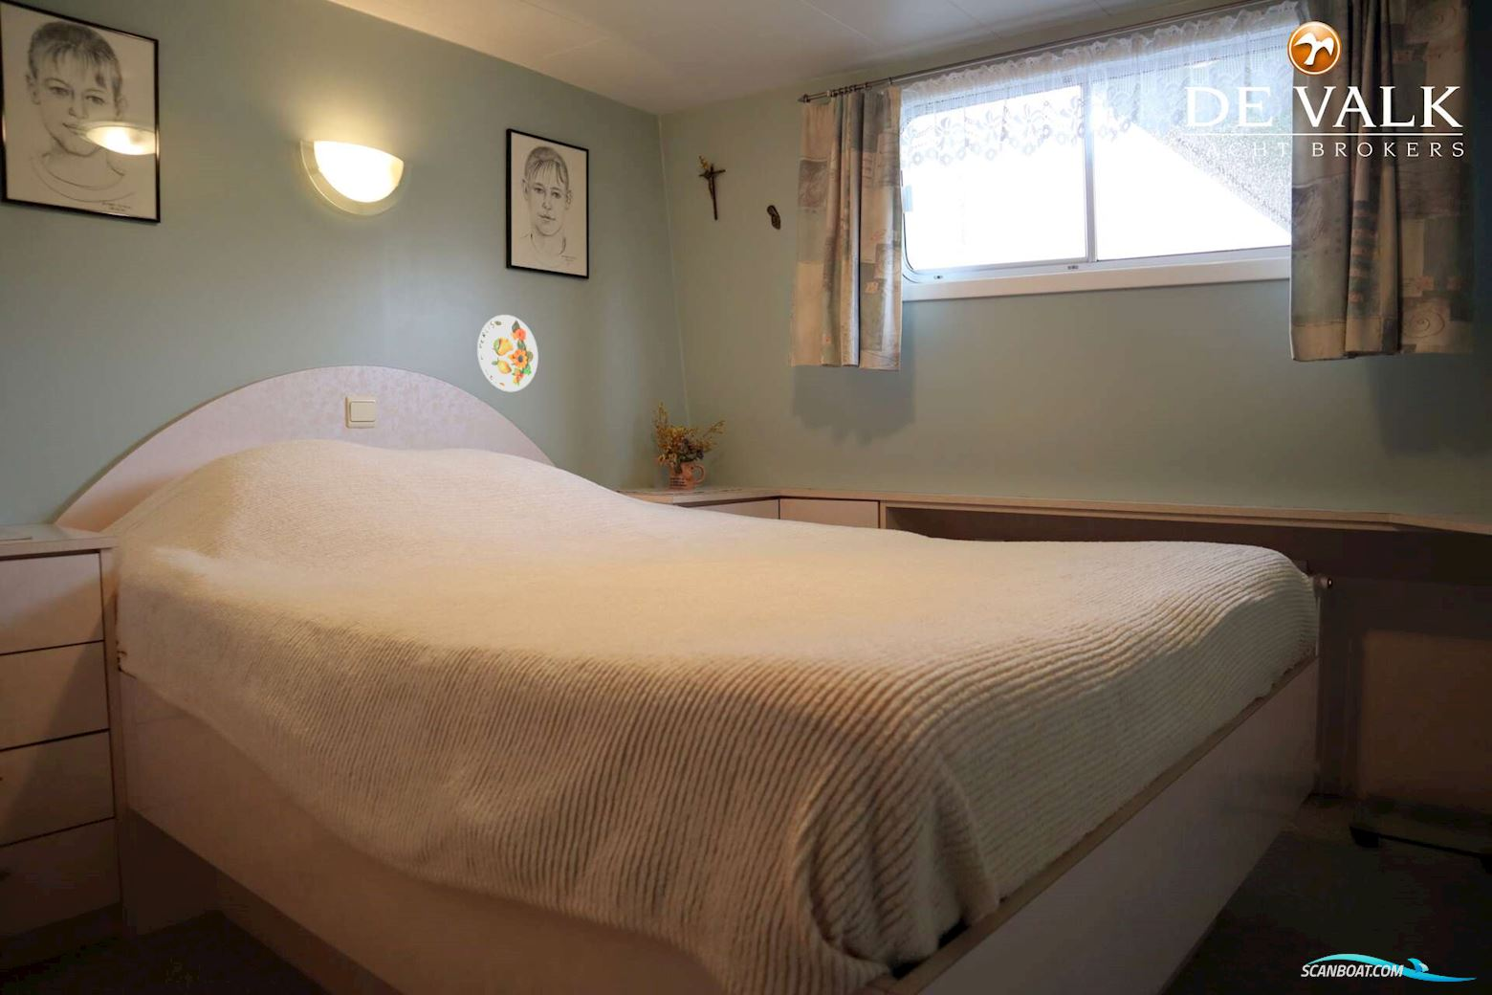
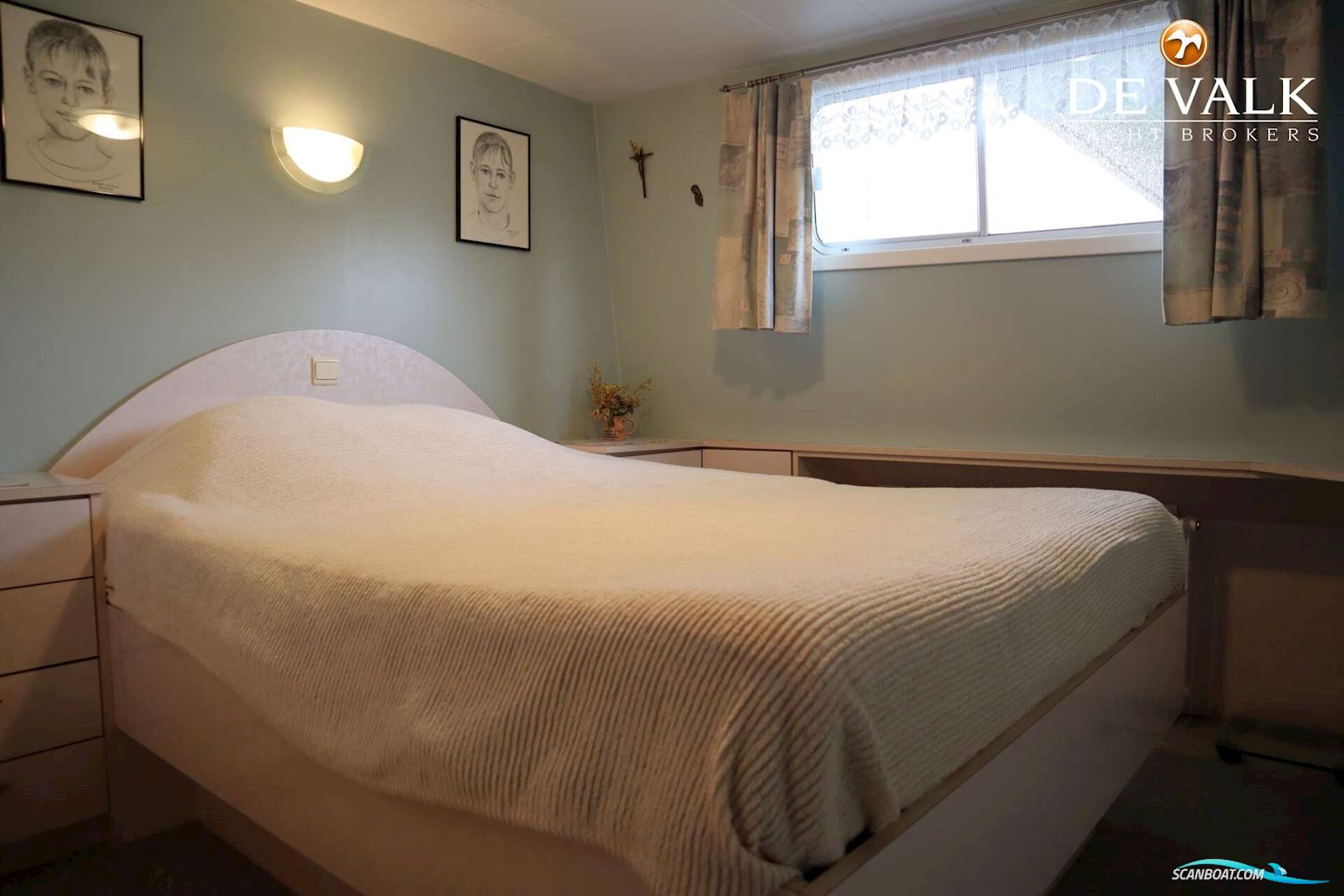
- decorative plate (507, 353)
